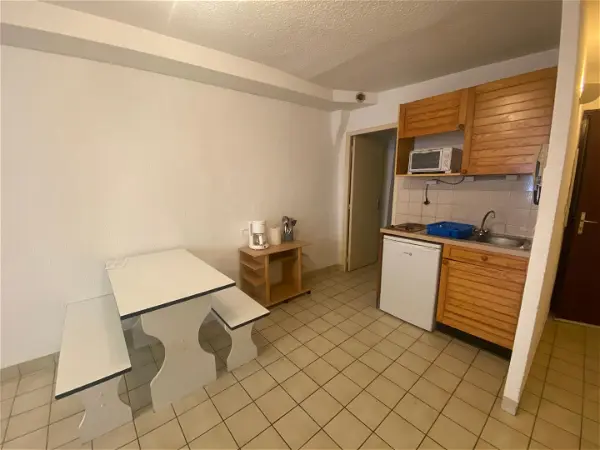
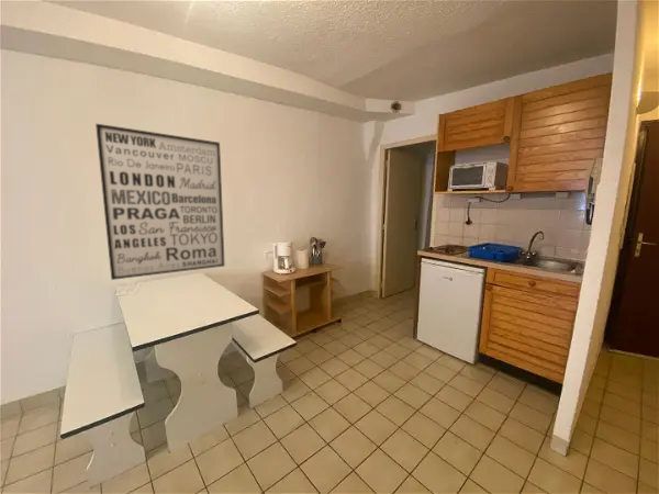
+ wall art (169, 205)
